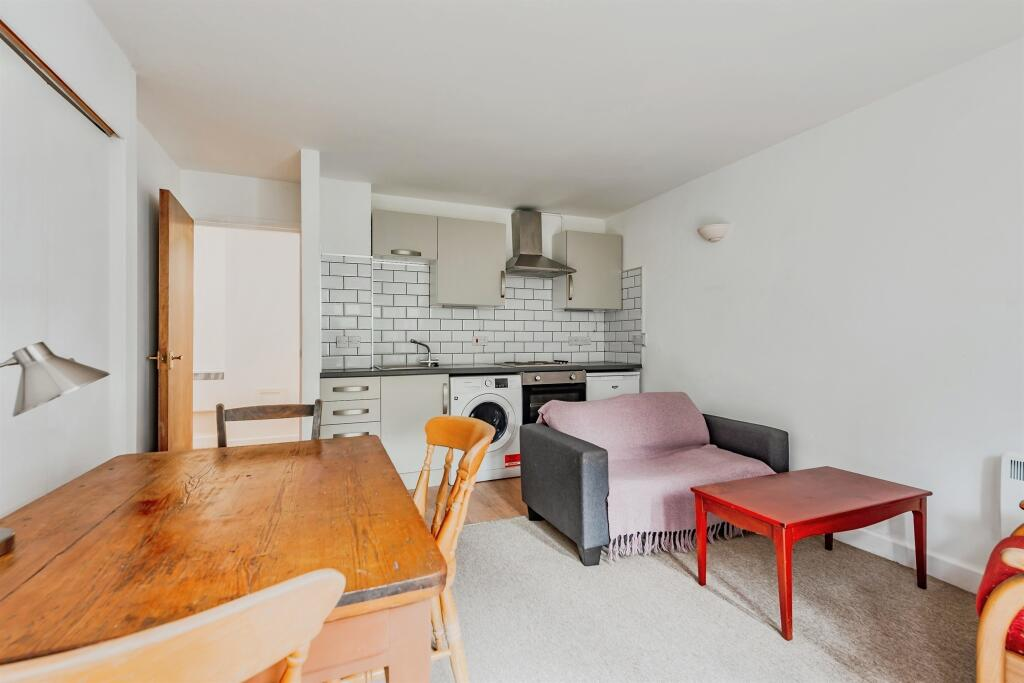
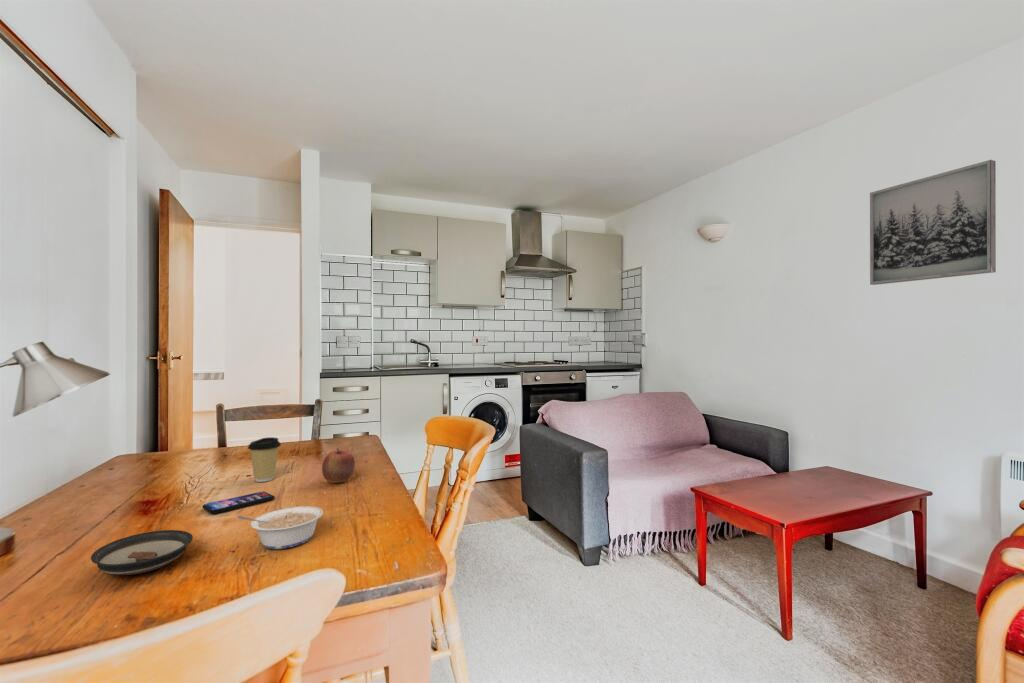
+ saucer (144, 555)
+ legume (285, 527)
+ coffee cup (264, 459)
+ wall art (926, 228)
+ apple (338, 465)
+ smartphone (239, 501)
